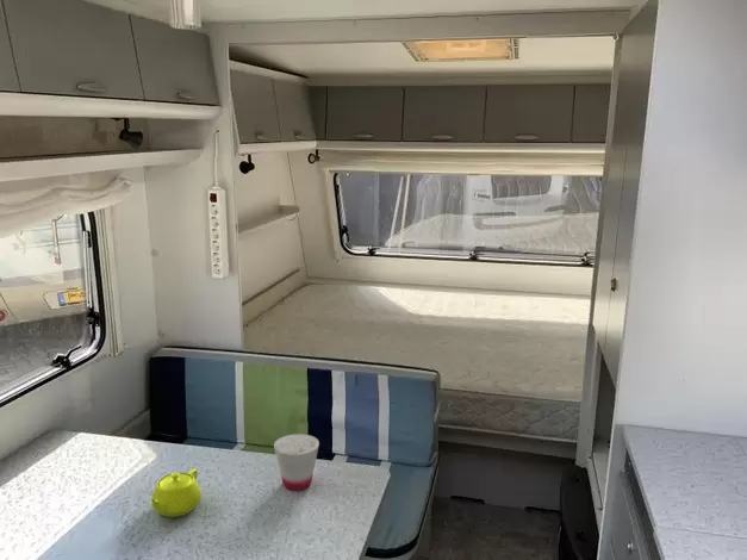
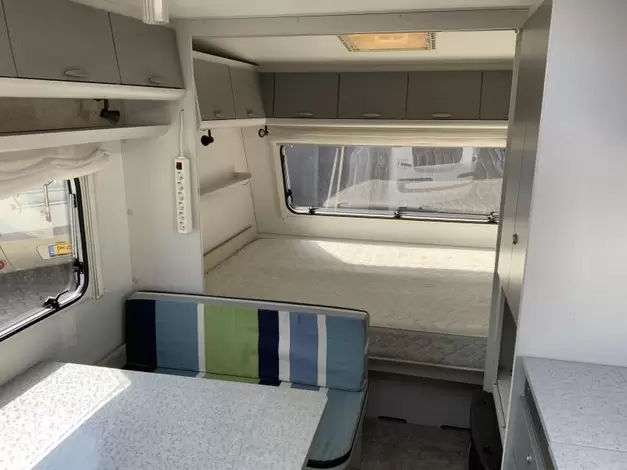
- cup (297, 463)
- teapot (174, 492)
